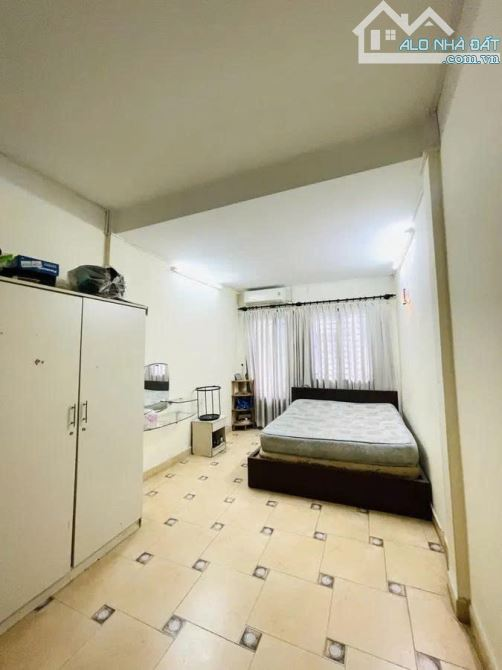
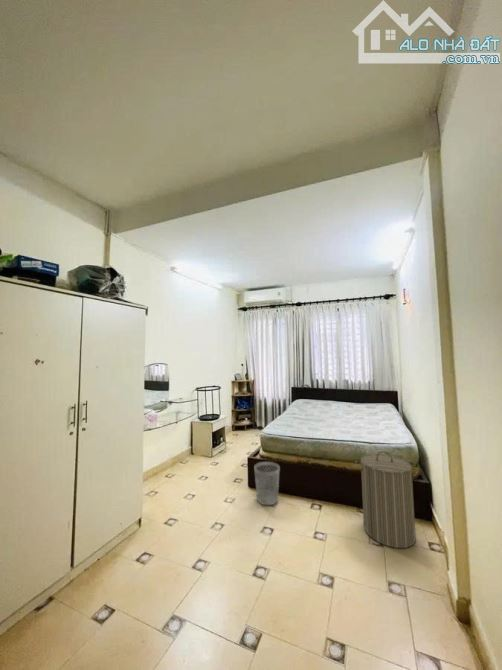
+ wastebasket (267, 483)
+ laundry hamper (386, 491)
